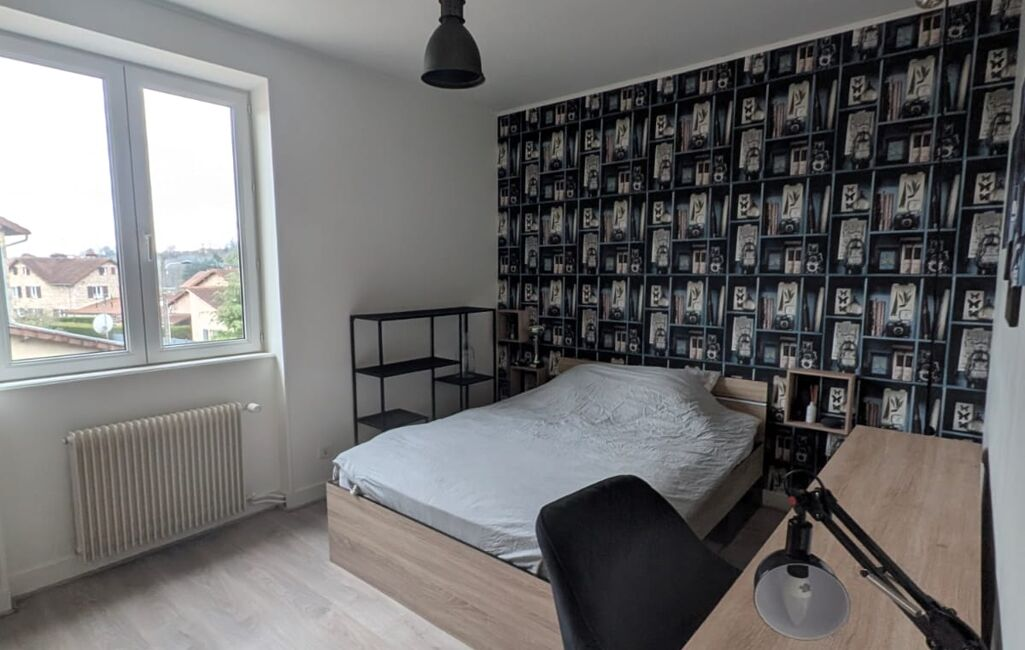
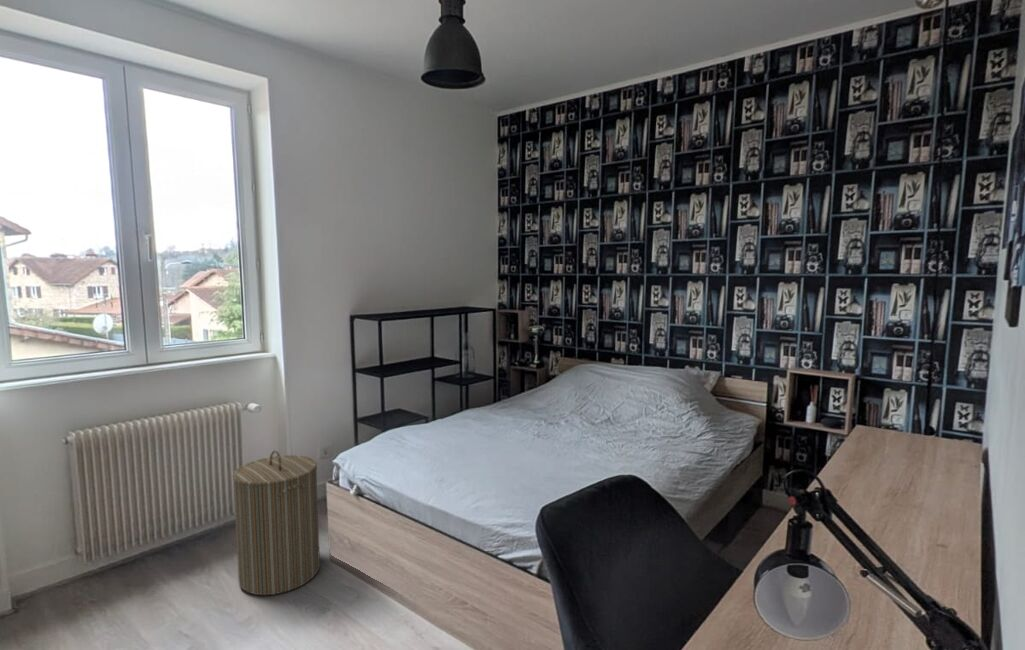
+ laundry hamper (277, 512)
